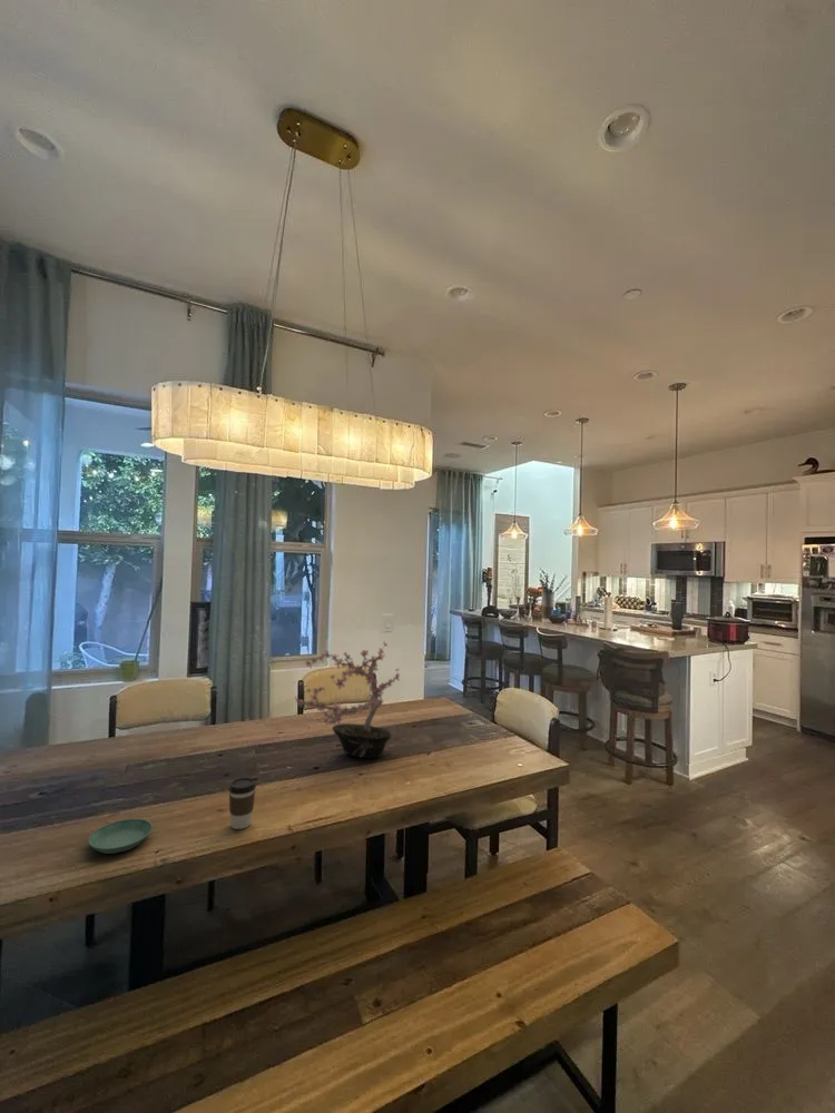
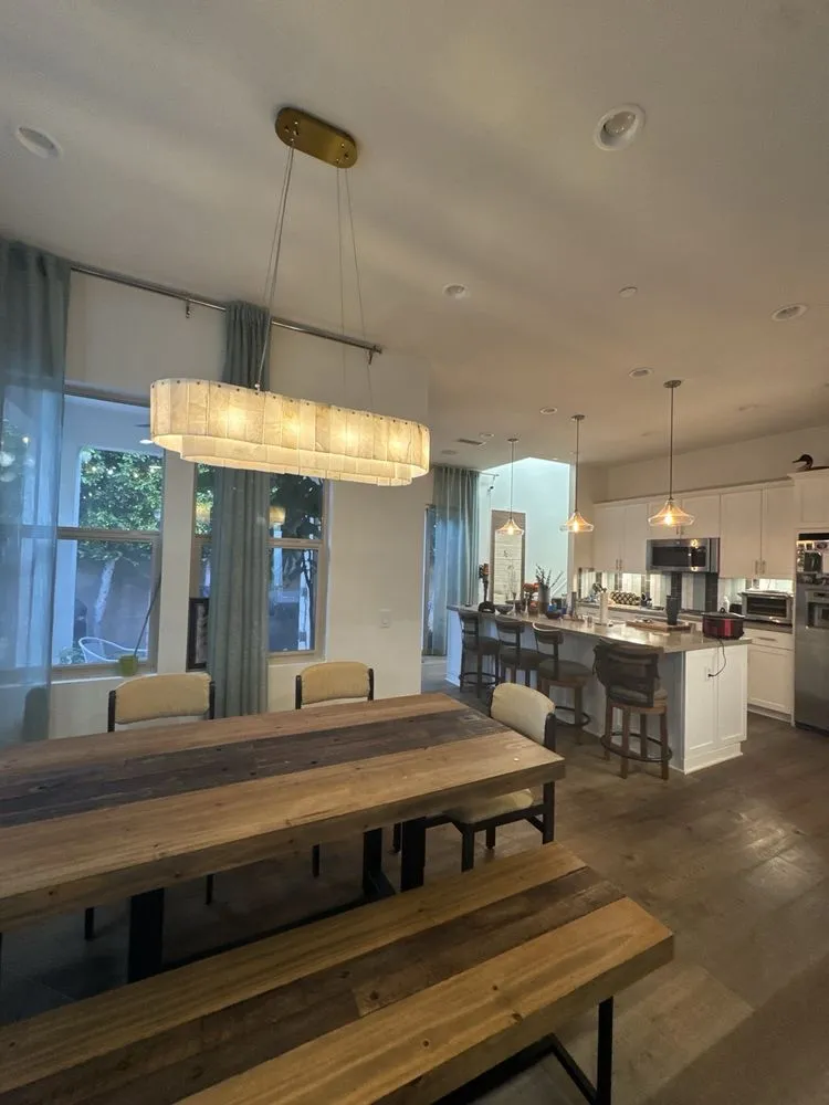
- potted plant (345, 706)
- saucer (120, 837)
- coffee cup (242, 802)
